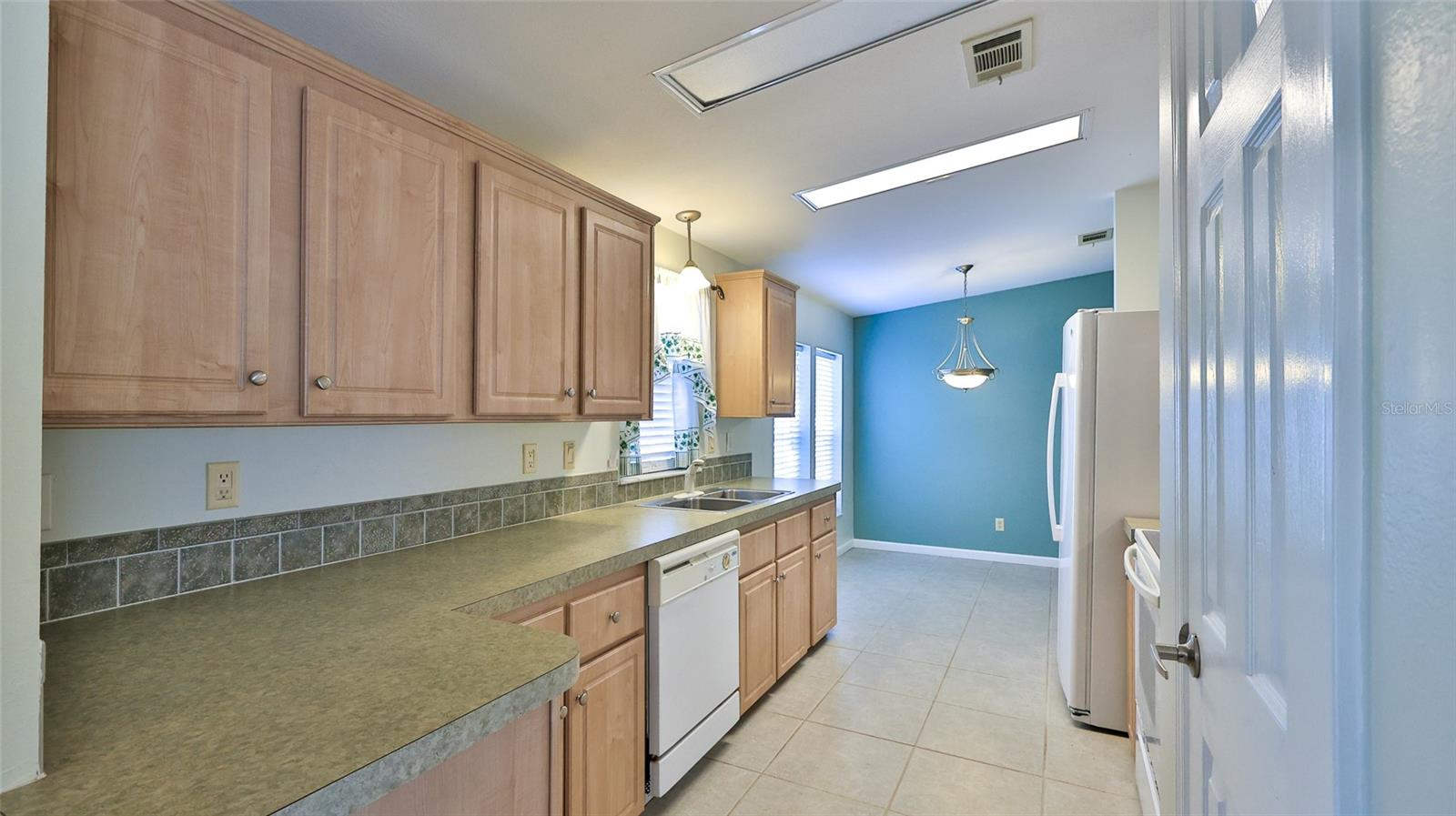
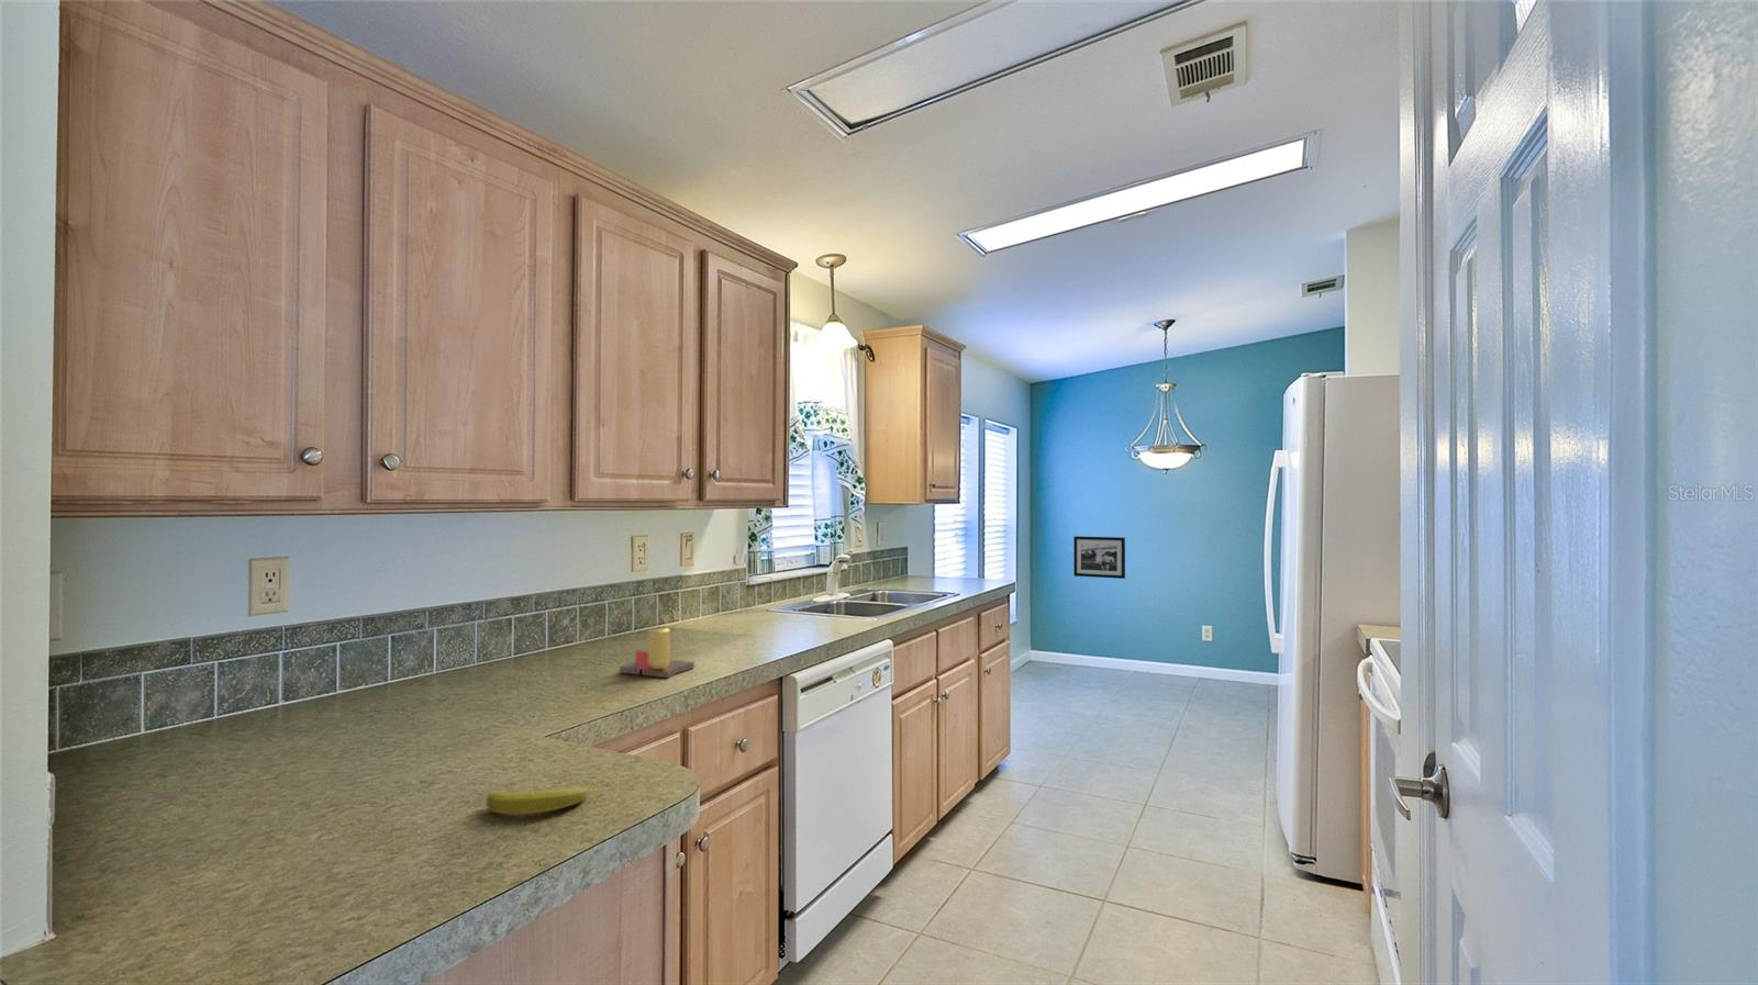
+ candle (656, 647)
+ banana (537, 797)
+ picture frame (1099, 556)
